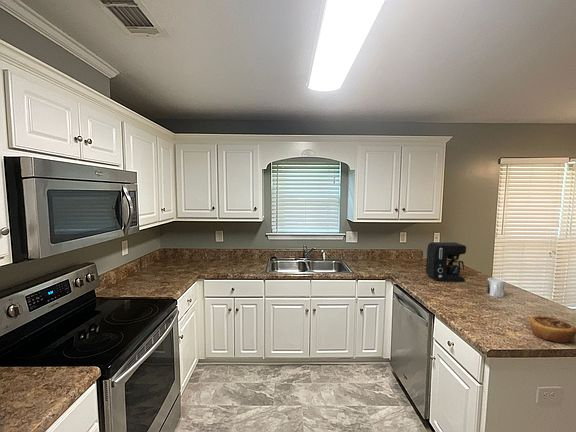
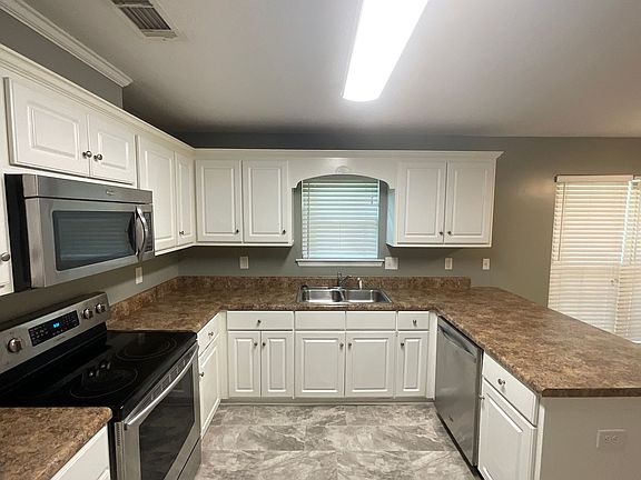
- mug (494, 287)
- pastry (552, 328)
- coffee maker (447, 260)
